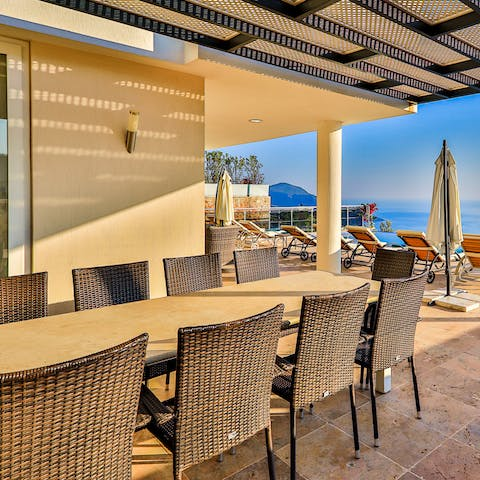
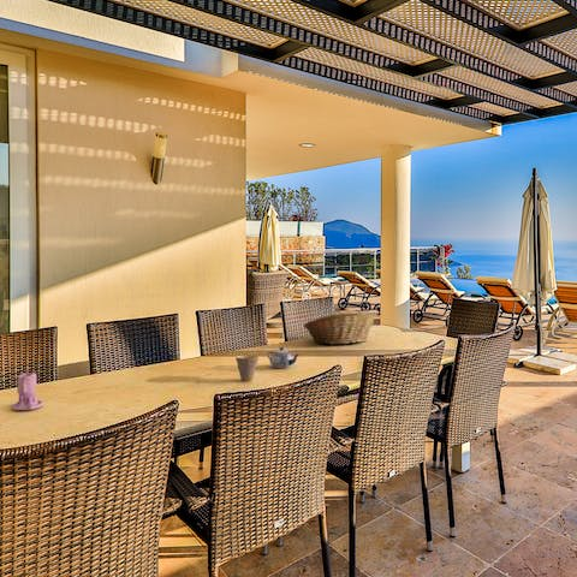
+ cup (246, 368)
+ candle (28, 387)
+ teapot (282, 357)
+ fruit basket (341, 325)
